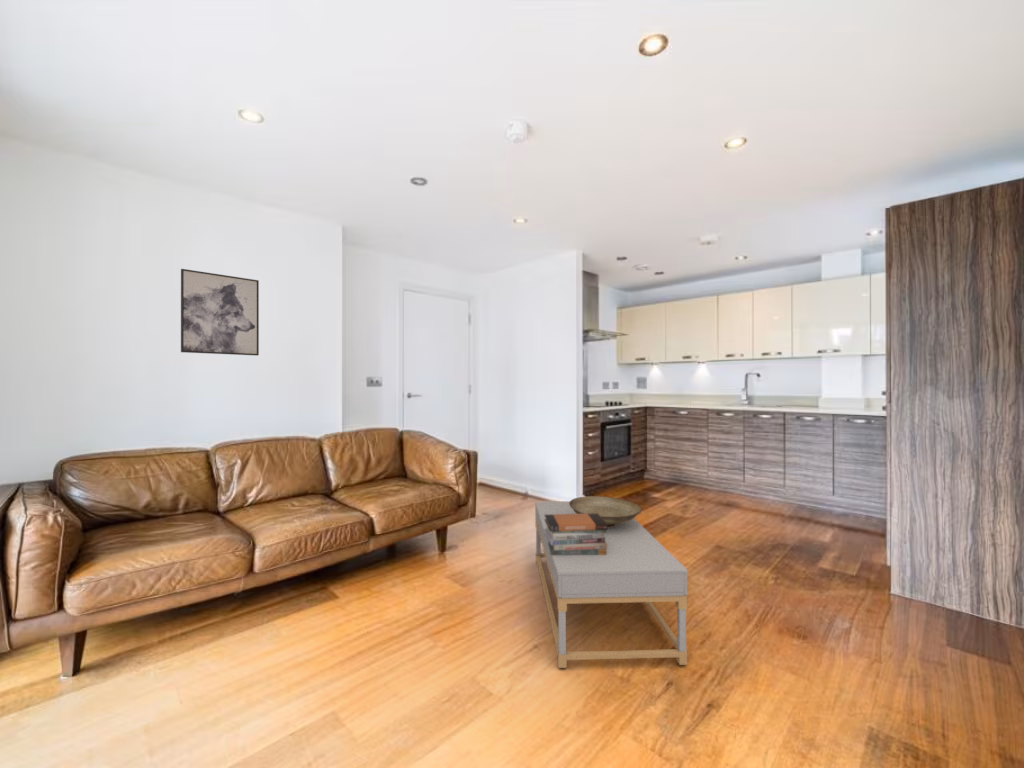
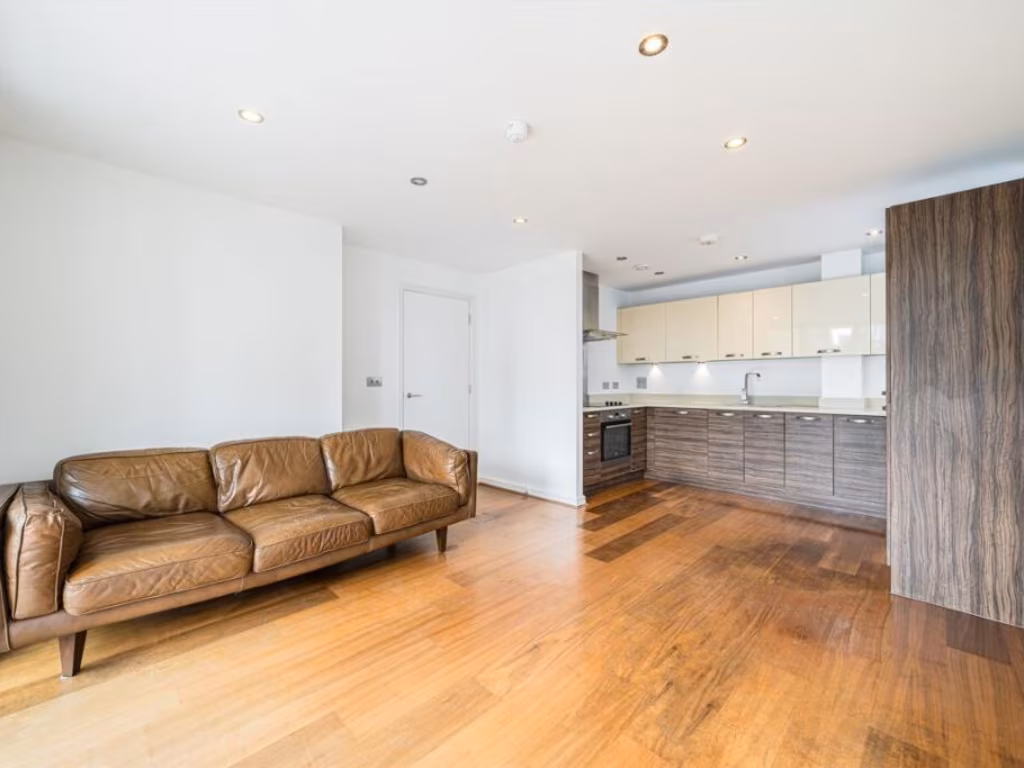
- book stack (574, 533)
- decorative bowl (604, 513)
- coffee table (595, 565)
- wall art (221, 314)
